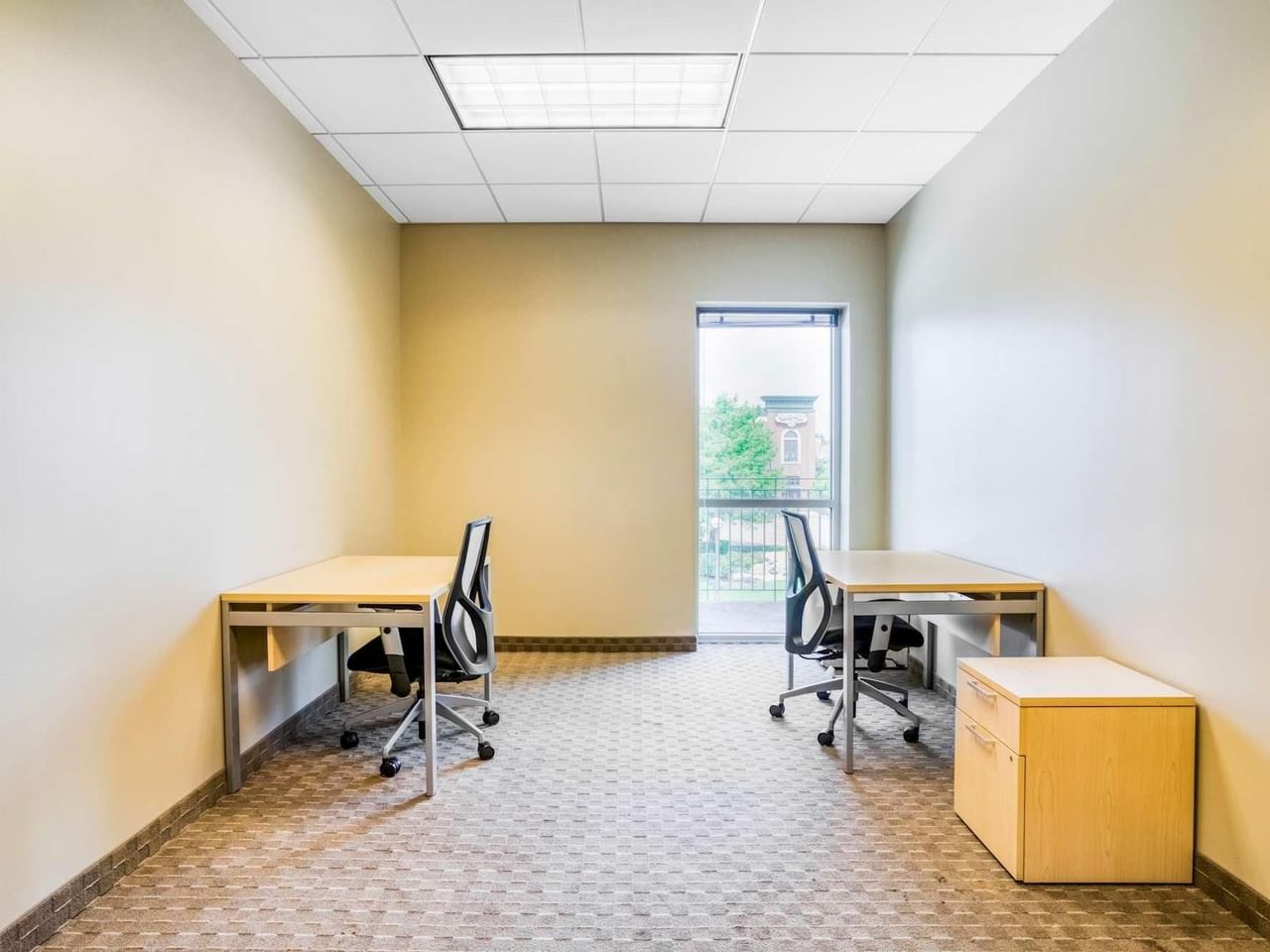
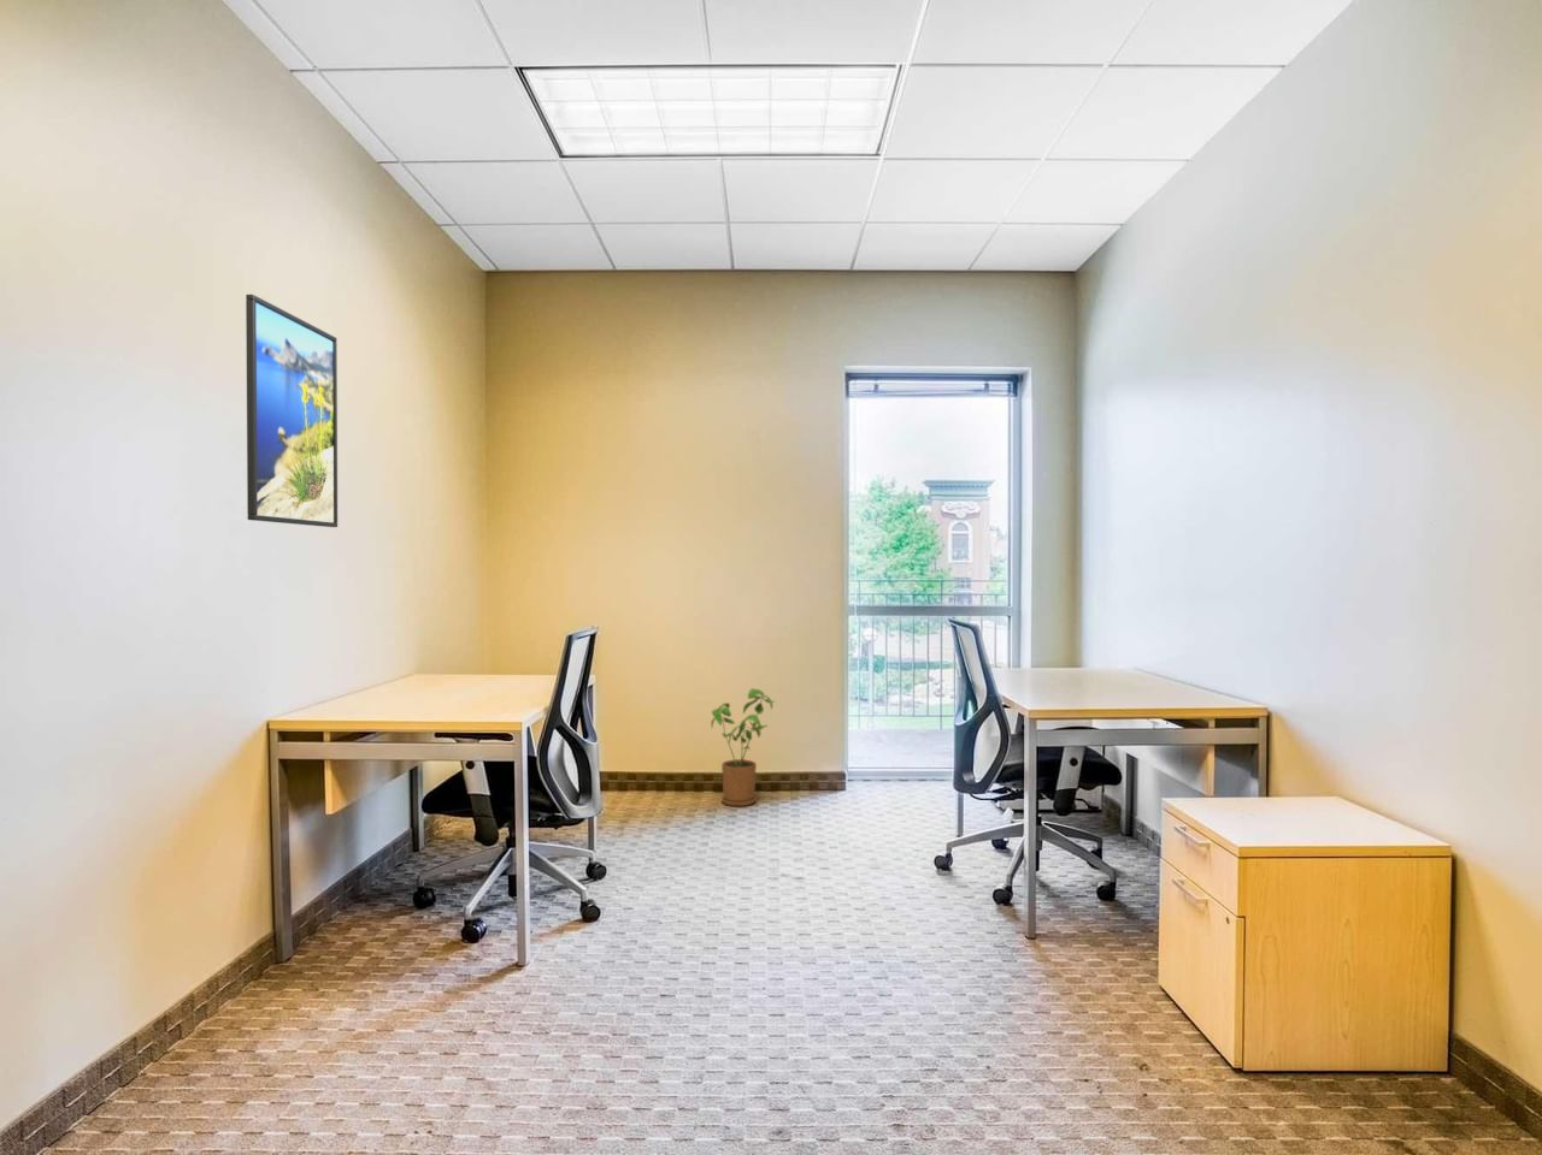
+ house plant (742, 747)
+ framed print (295, 420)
